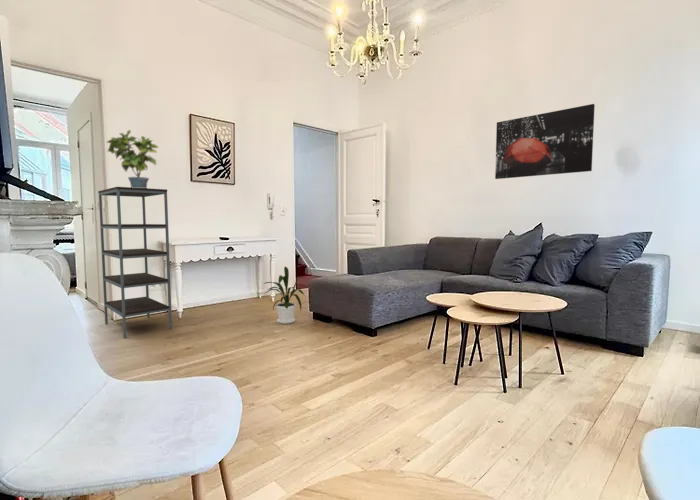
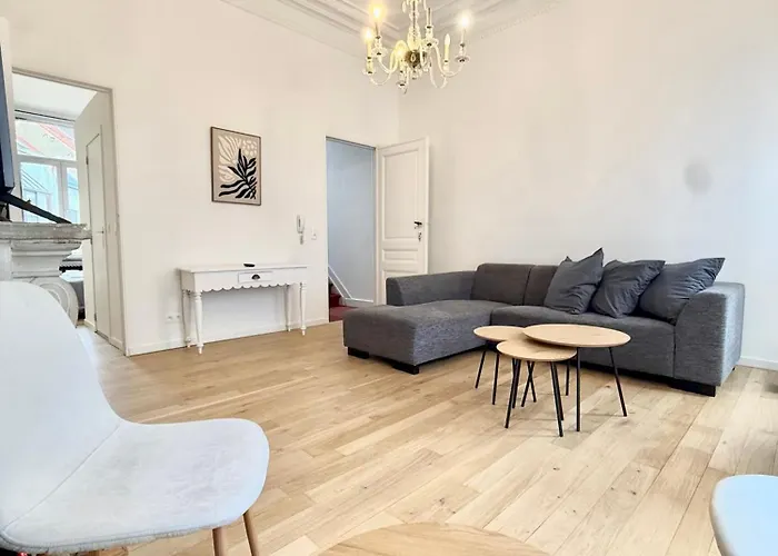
- shelving unit (134, 257)
- house plant (285, 295)
- potted plant (133, 160)
- wall art (540, 144)
